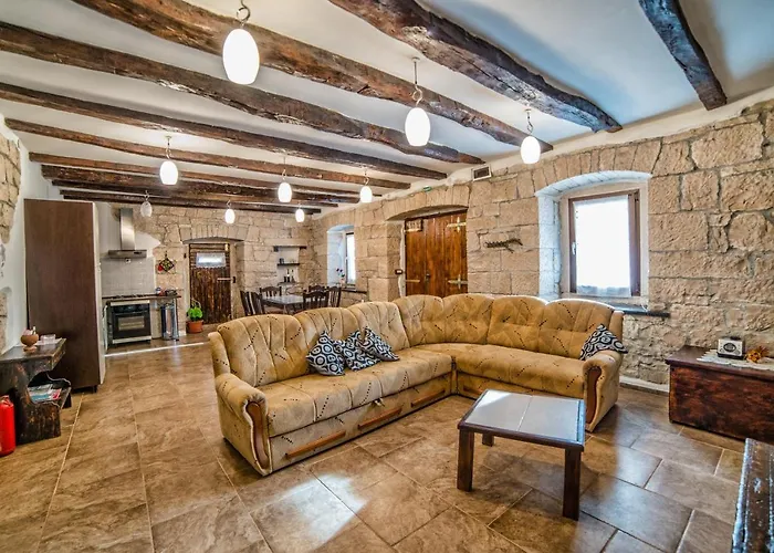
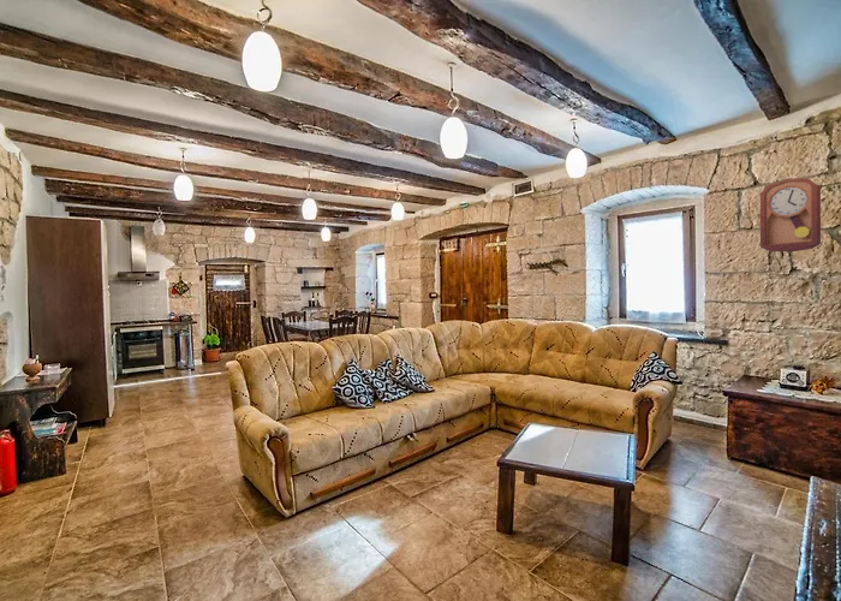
+ pendulum clock (789, 215)
